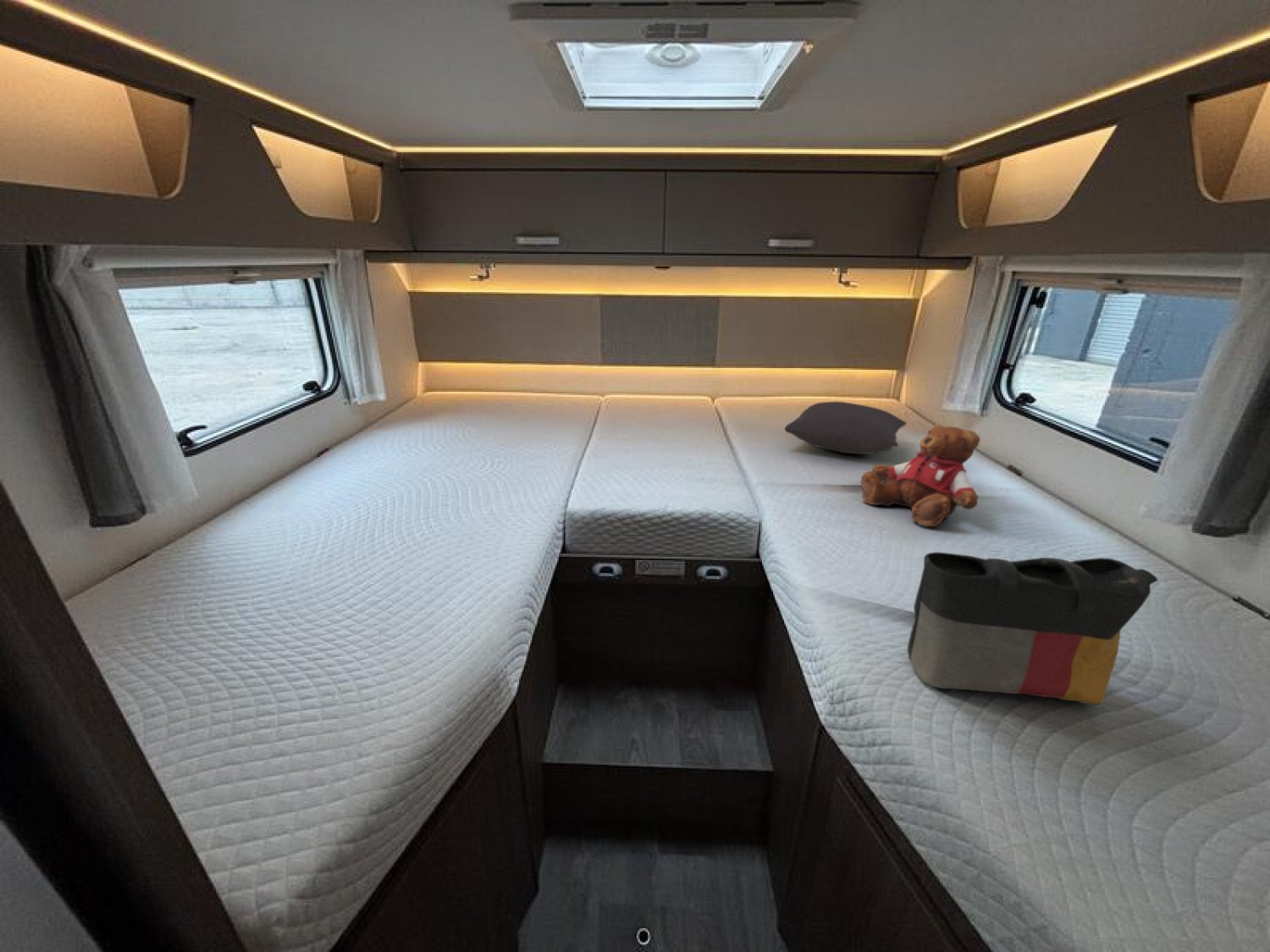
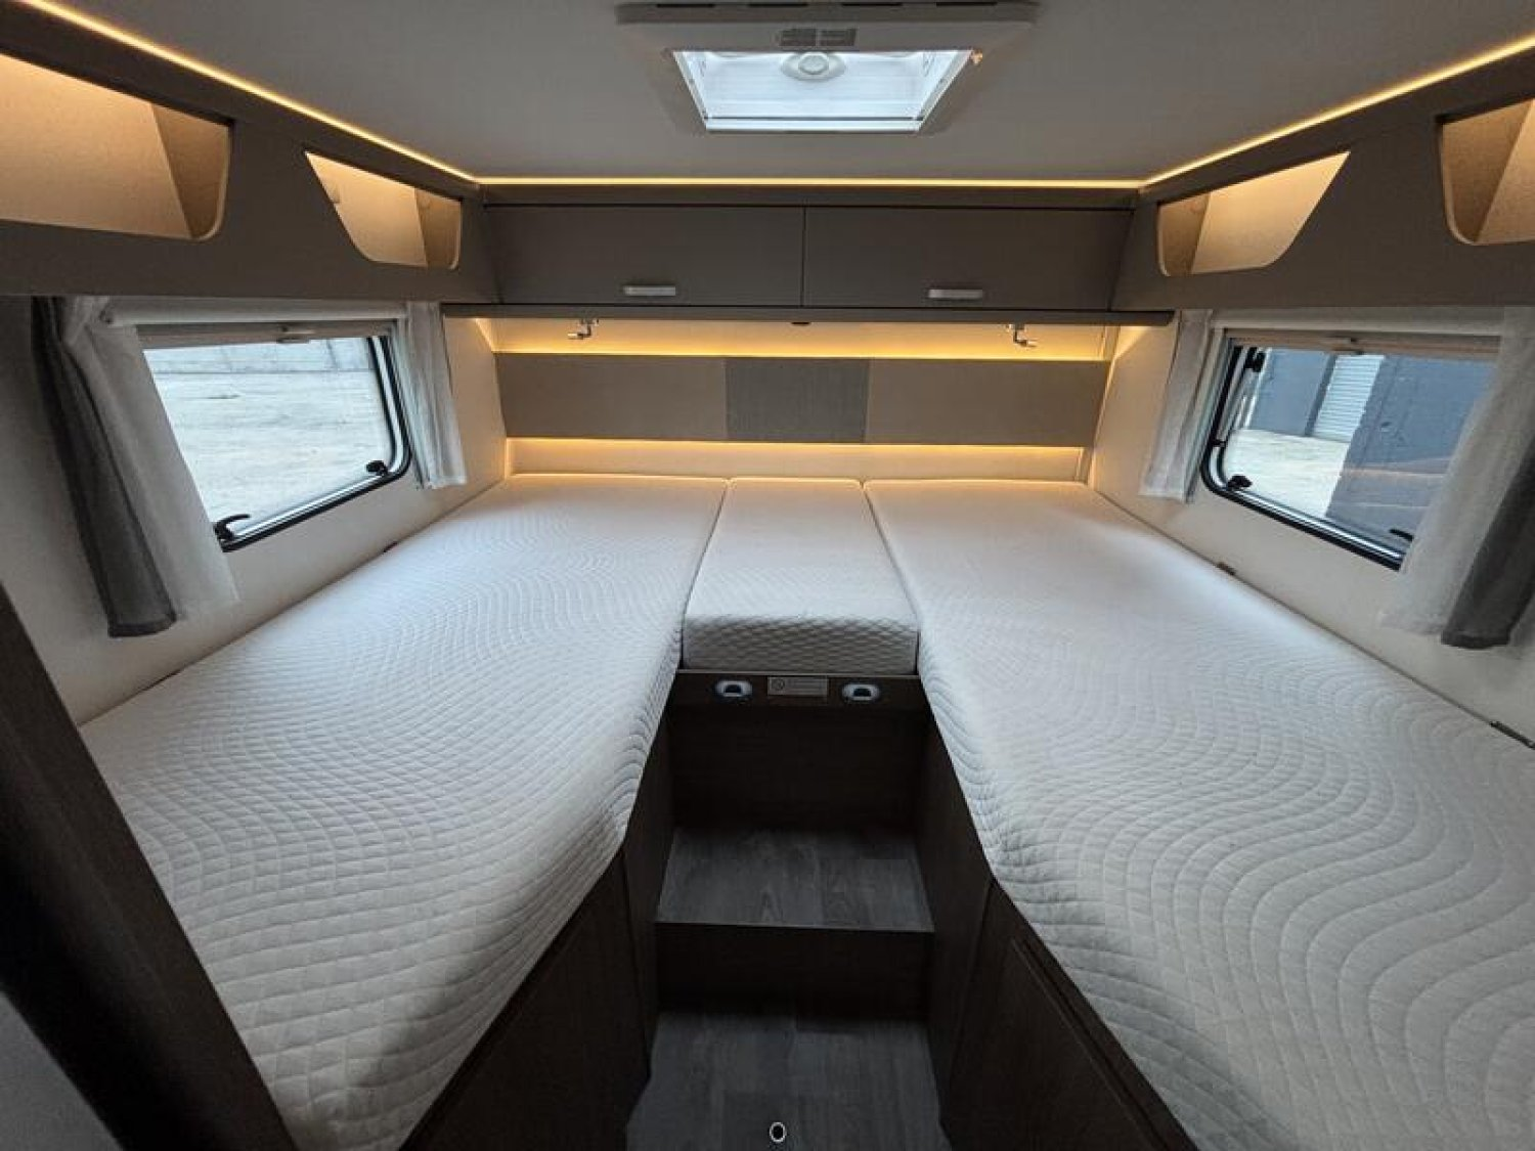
- pillow (847, 426)
- tote bag (1008, 613)
- teddy bear (924, 470)
